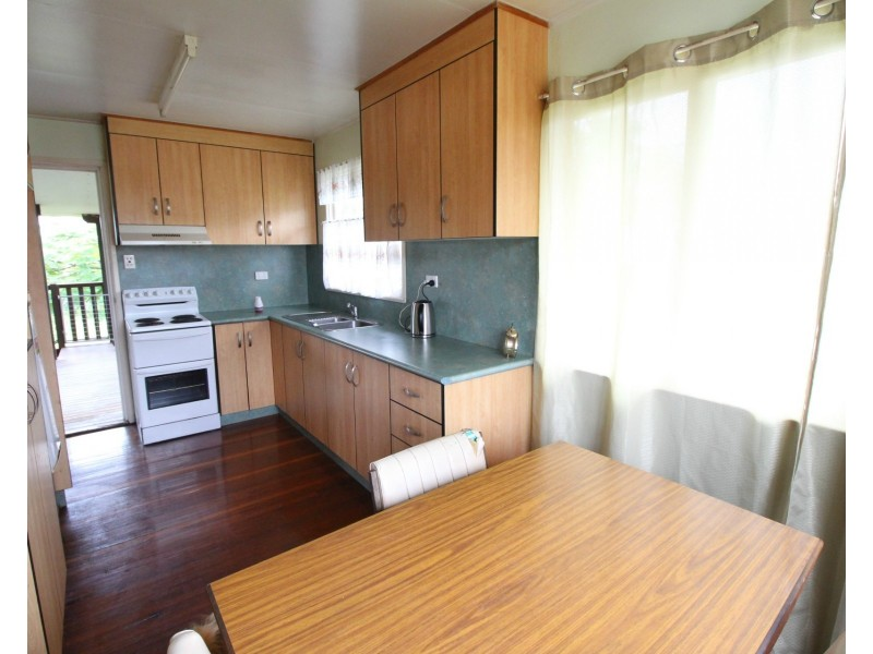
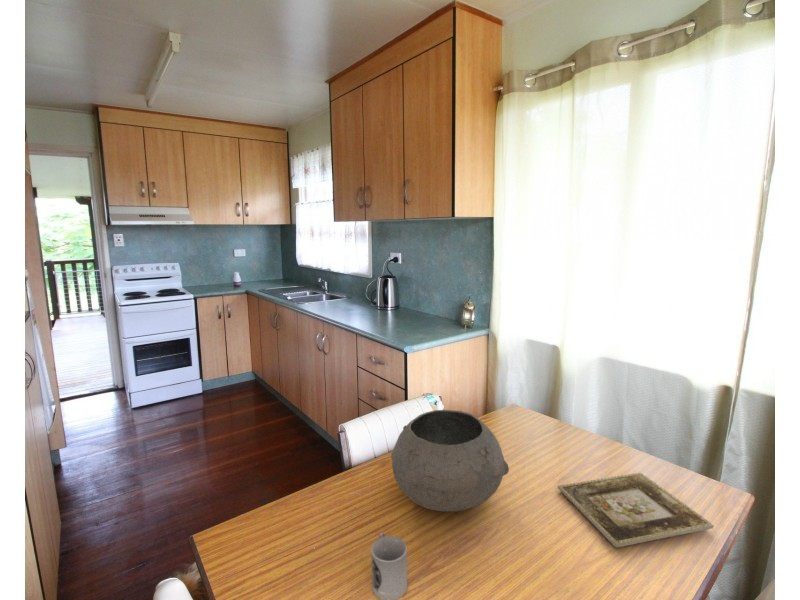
+ picture frame (629, 505)
+ cup (387, 561)
+ bowl (448, 461)
